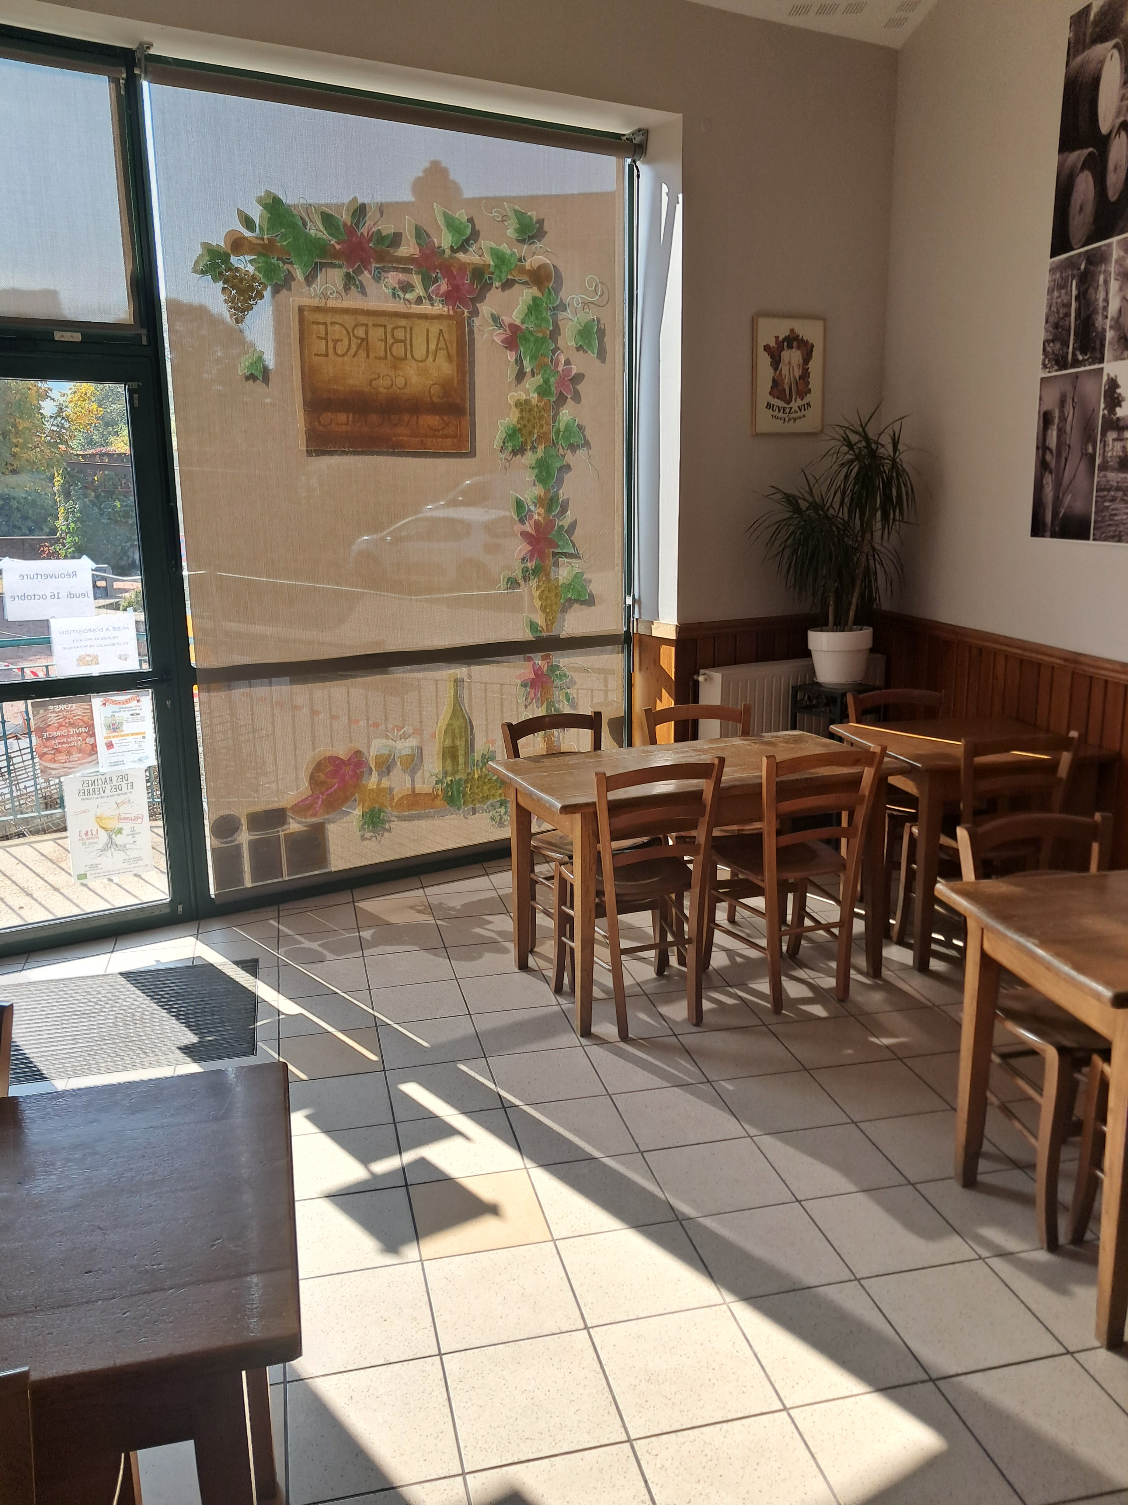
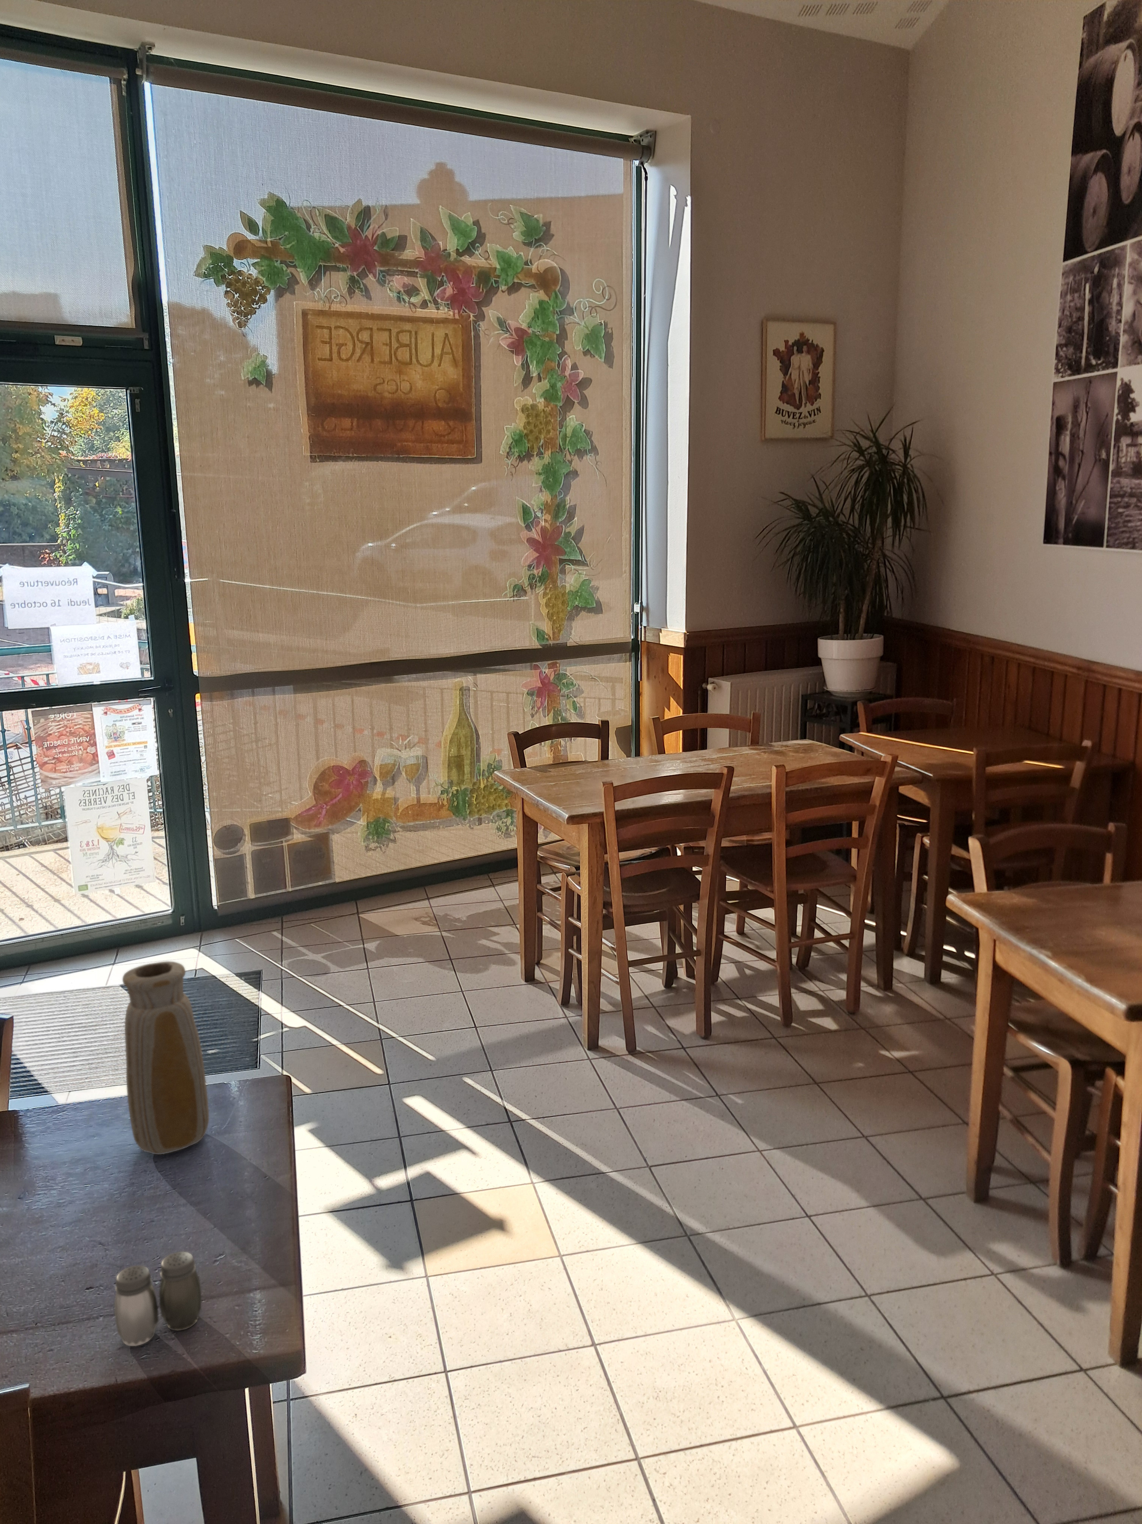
+ salt and pepper shaker (160, 1297)
+ vase (164, 1056)
